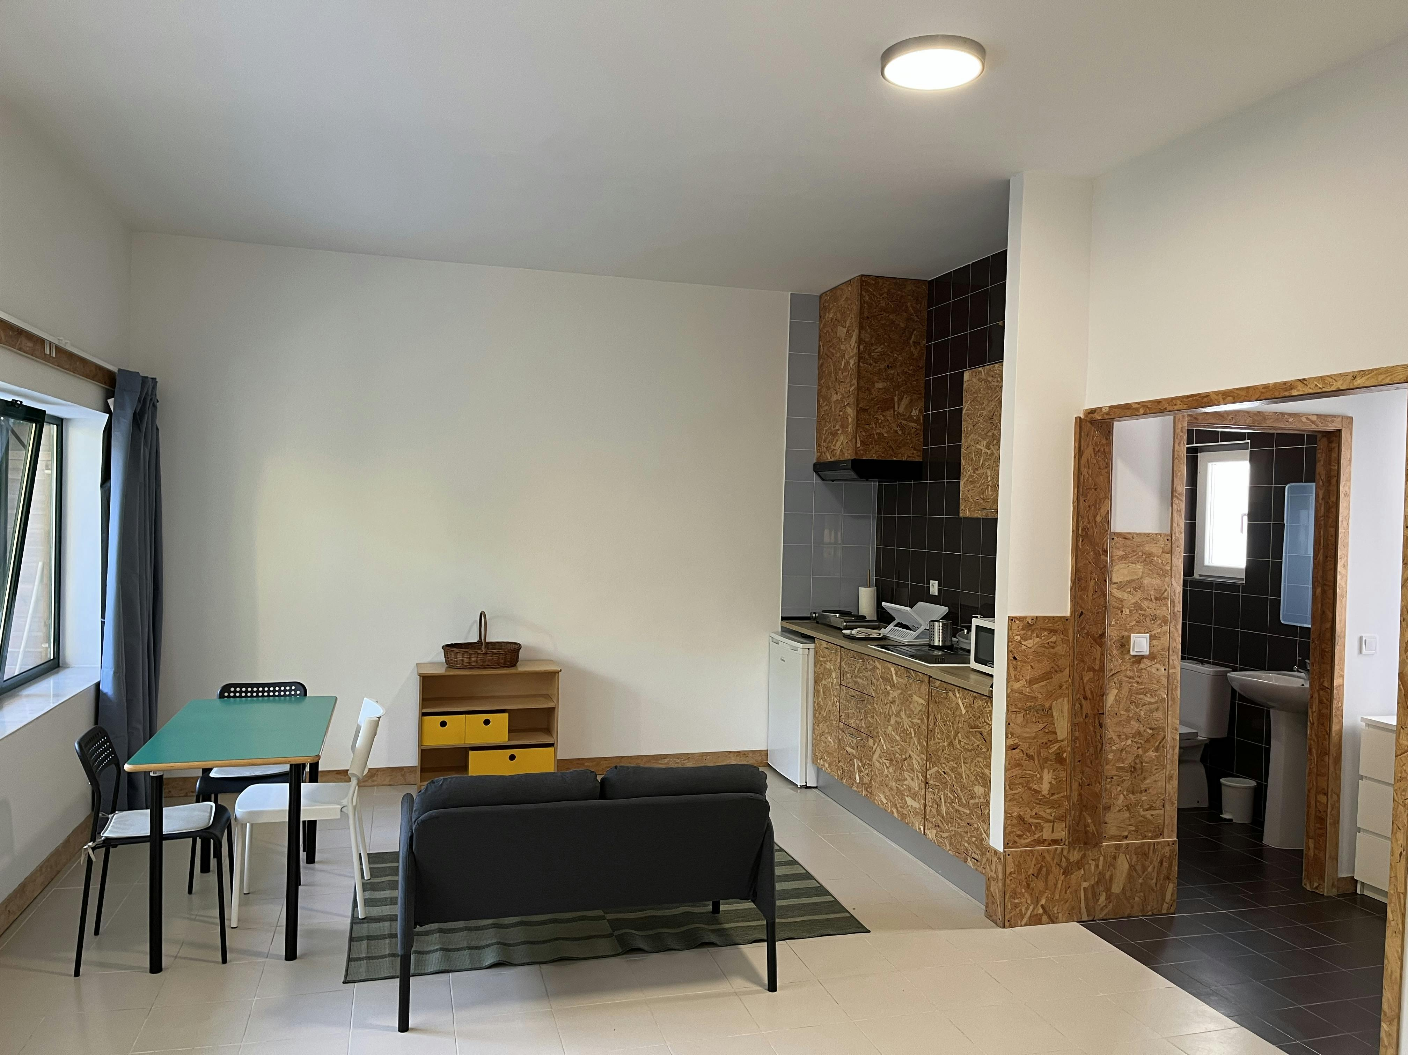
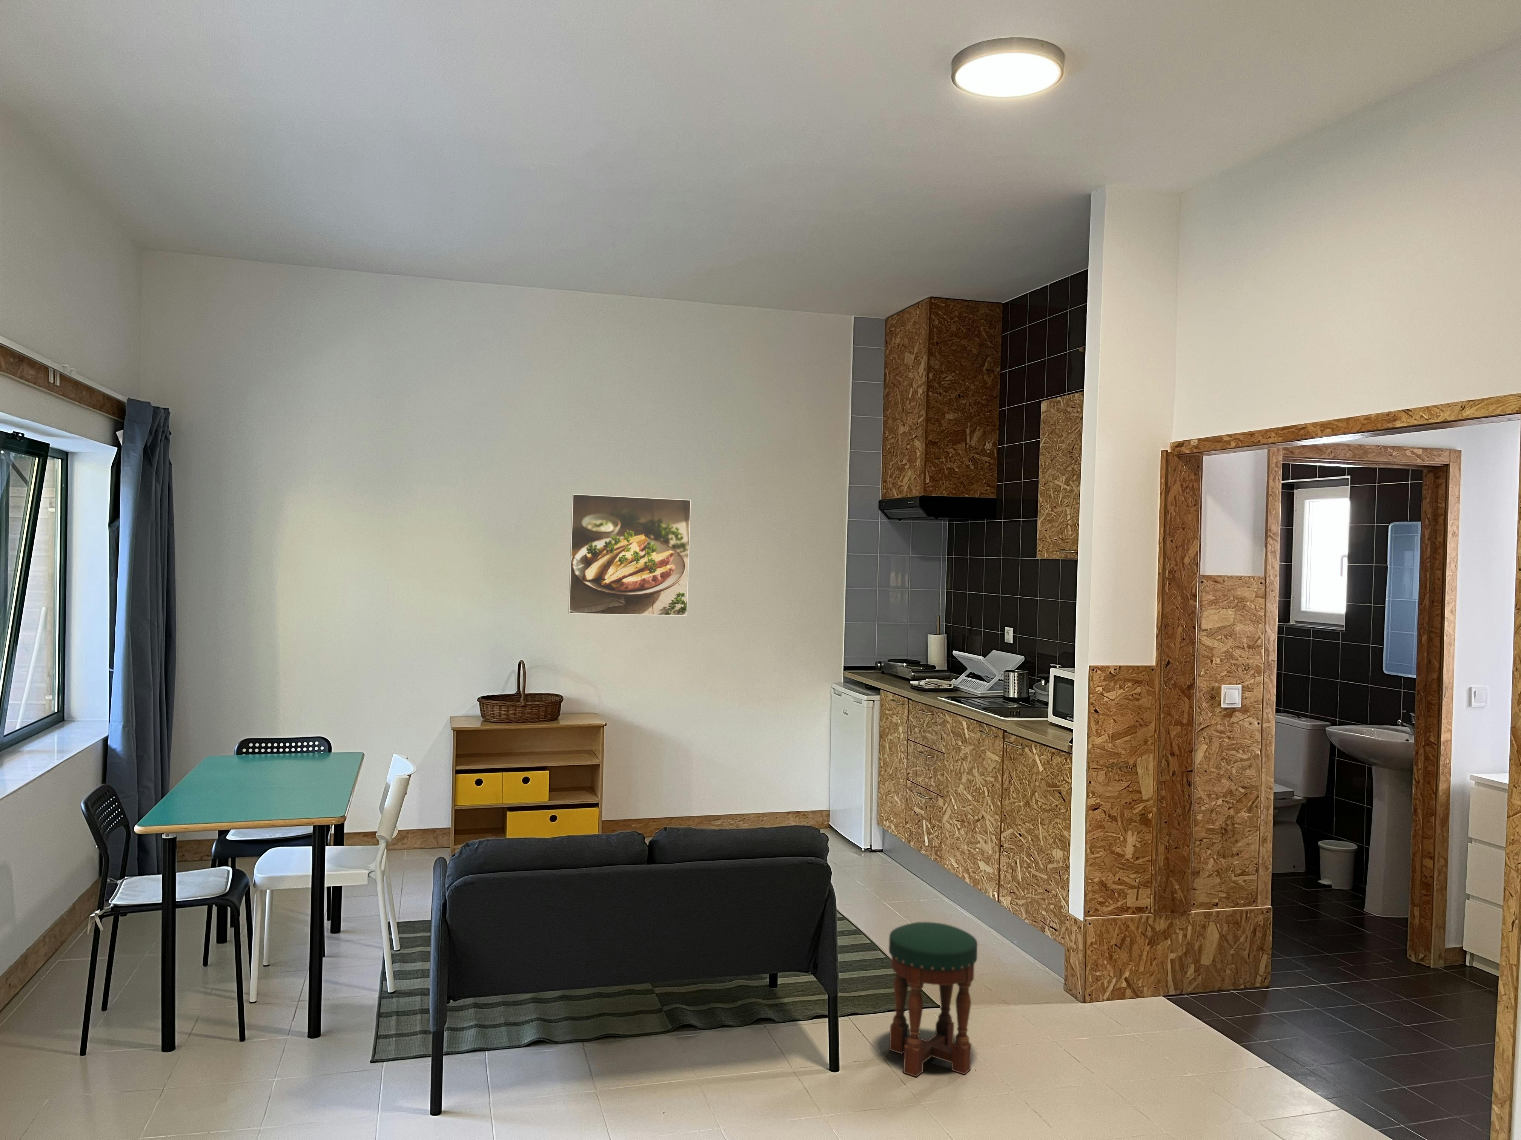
+ stool (940, 994)
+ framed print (630, 556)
